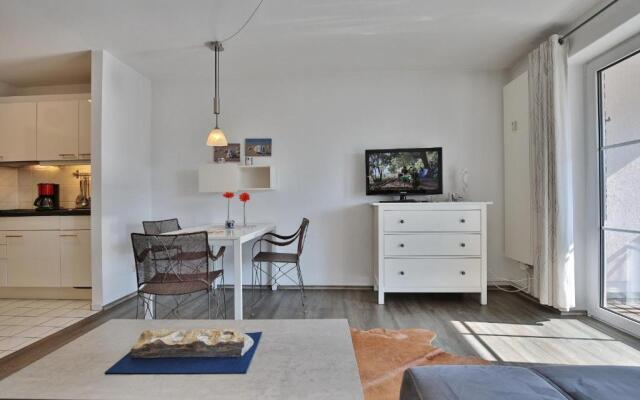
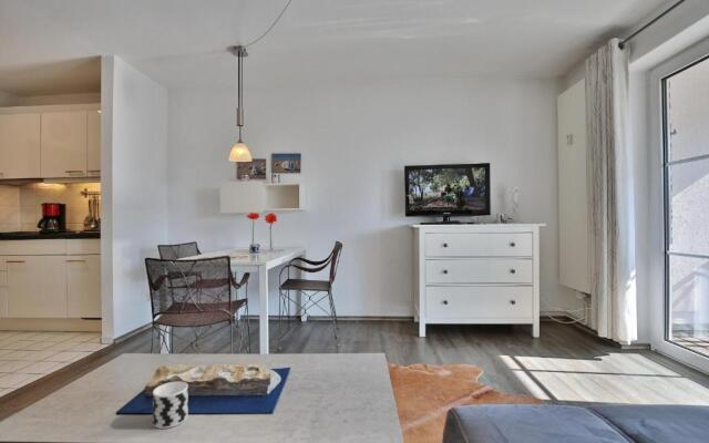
+ cup (173, 401)
